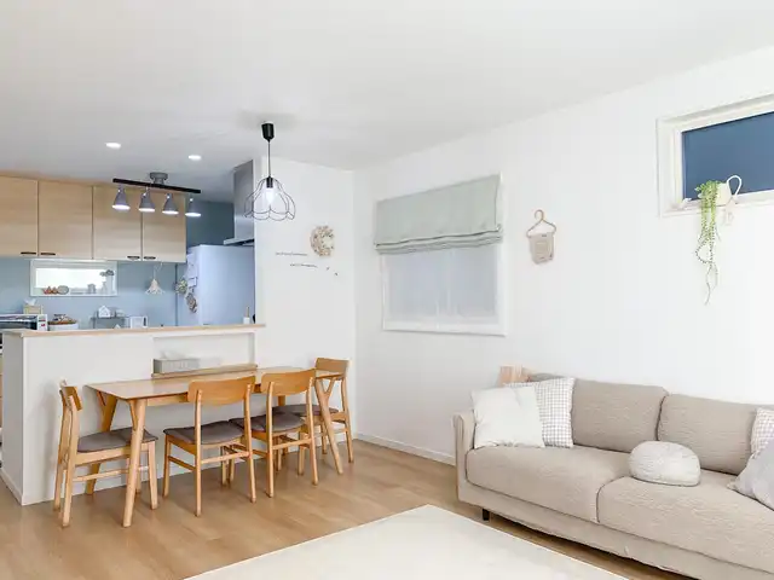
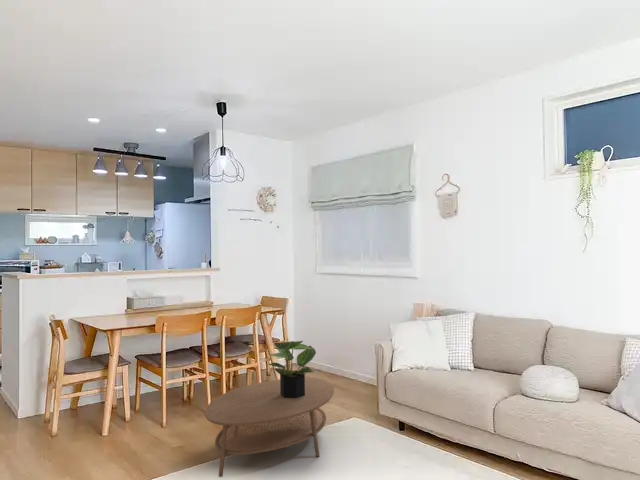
+ coffee table (274, 421)
+ potted plant (288, 365)
